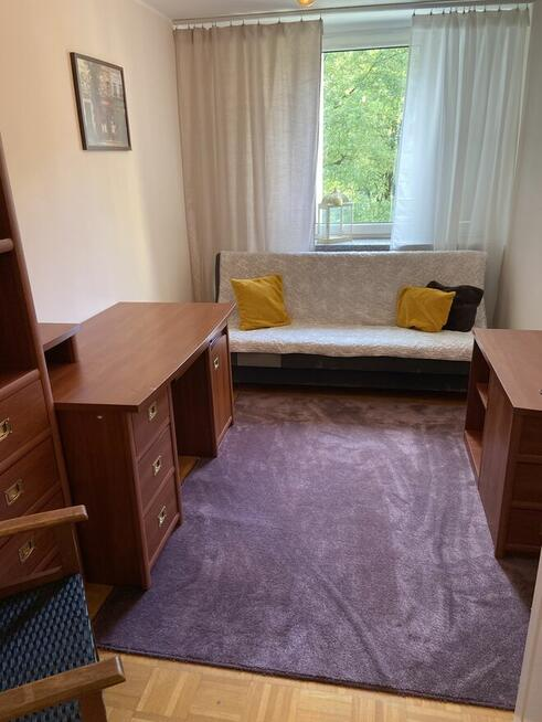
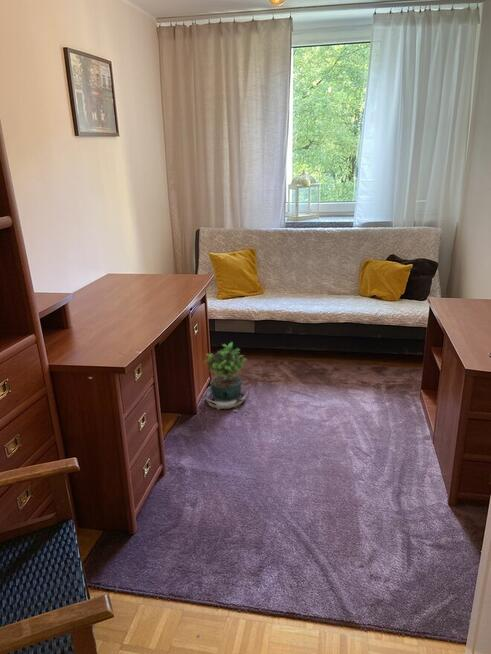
+ potted plant (228, 373)
